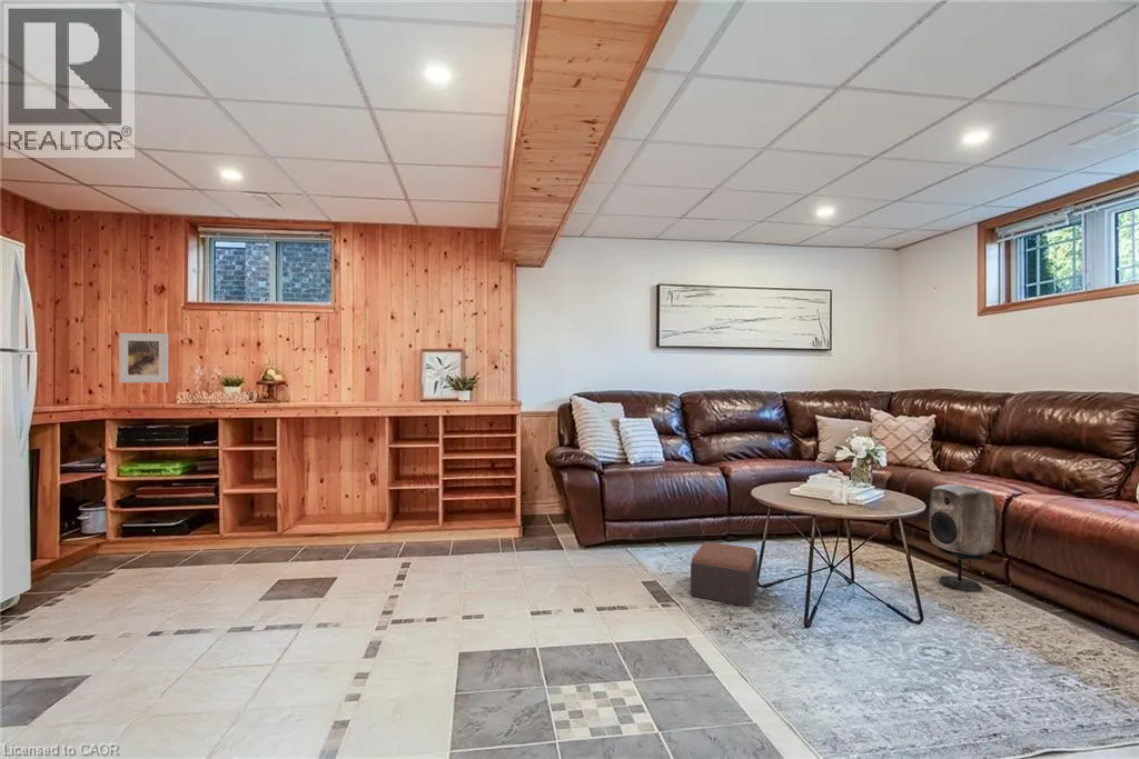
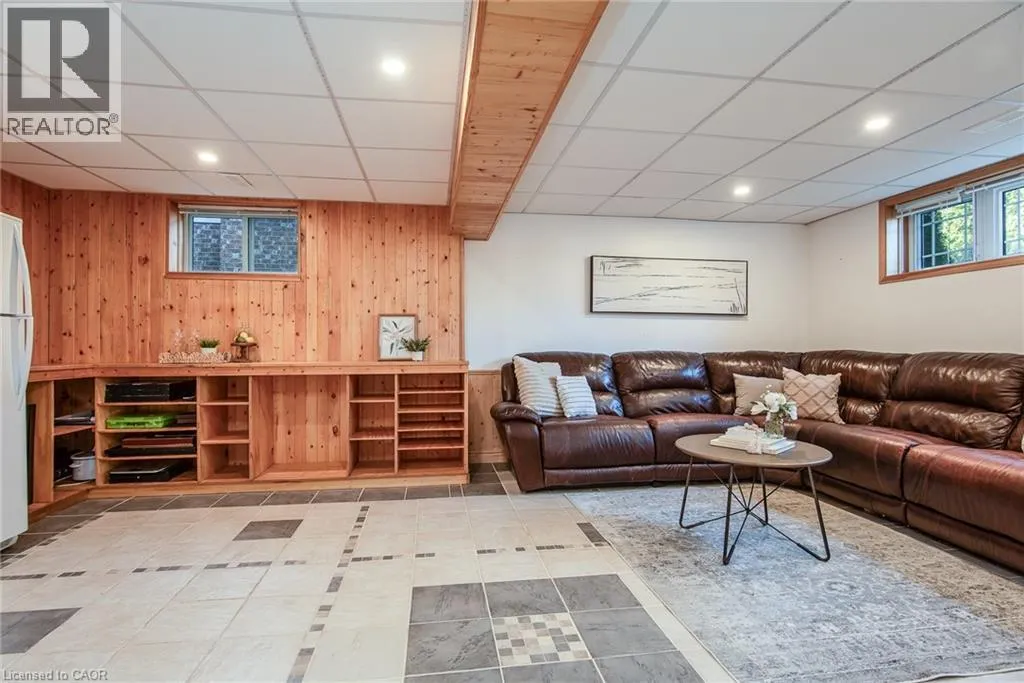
- footstool (724, 570)
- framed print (143, 358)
- speaker (961, 535)
